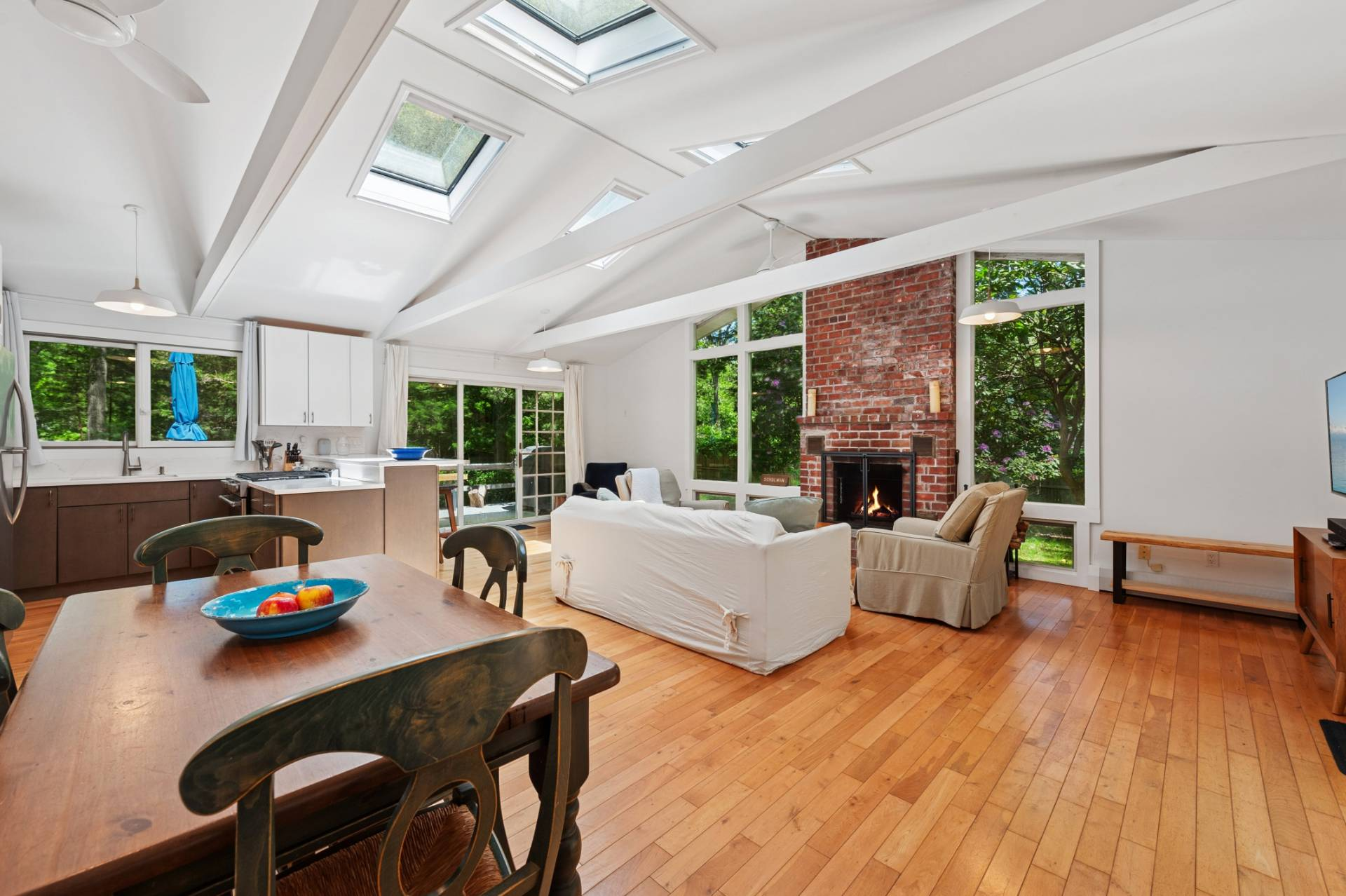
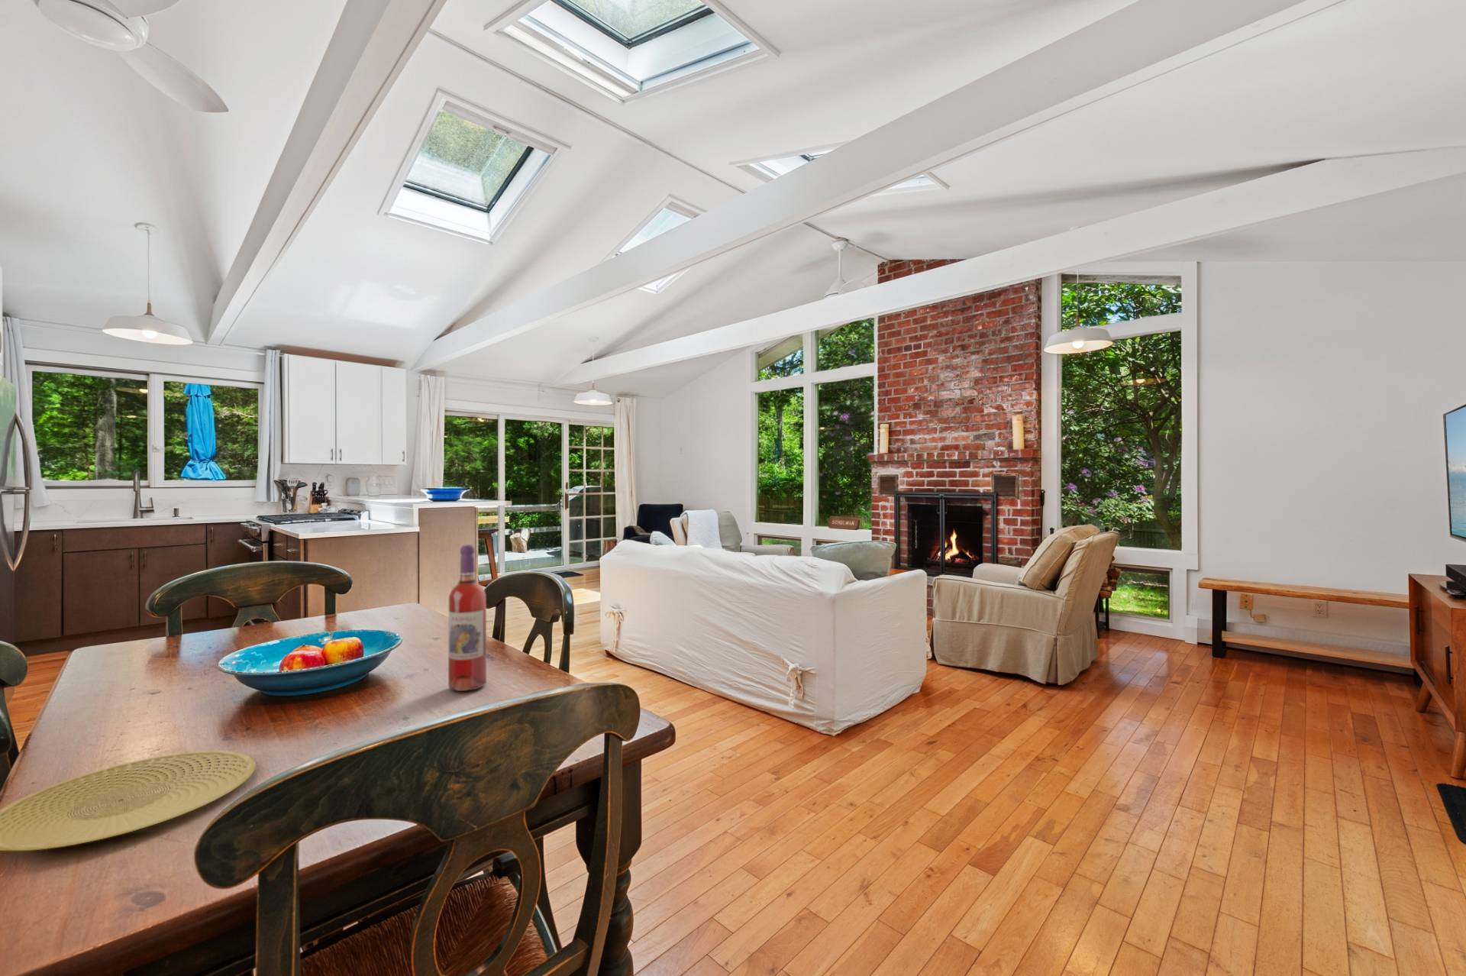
+ plate (131, 796)
+ wine bottle (467, 615)
